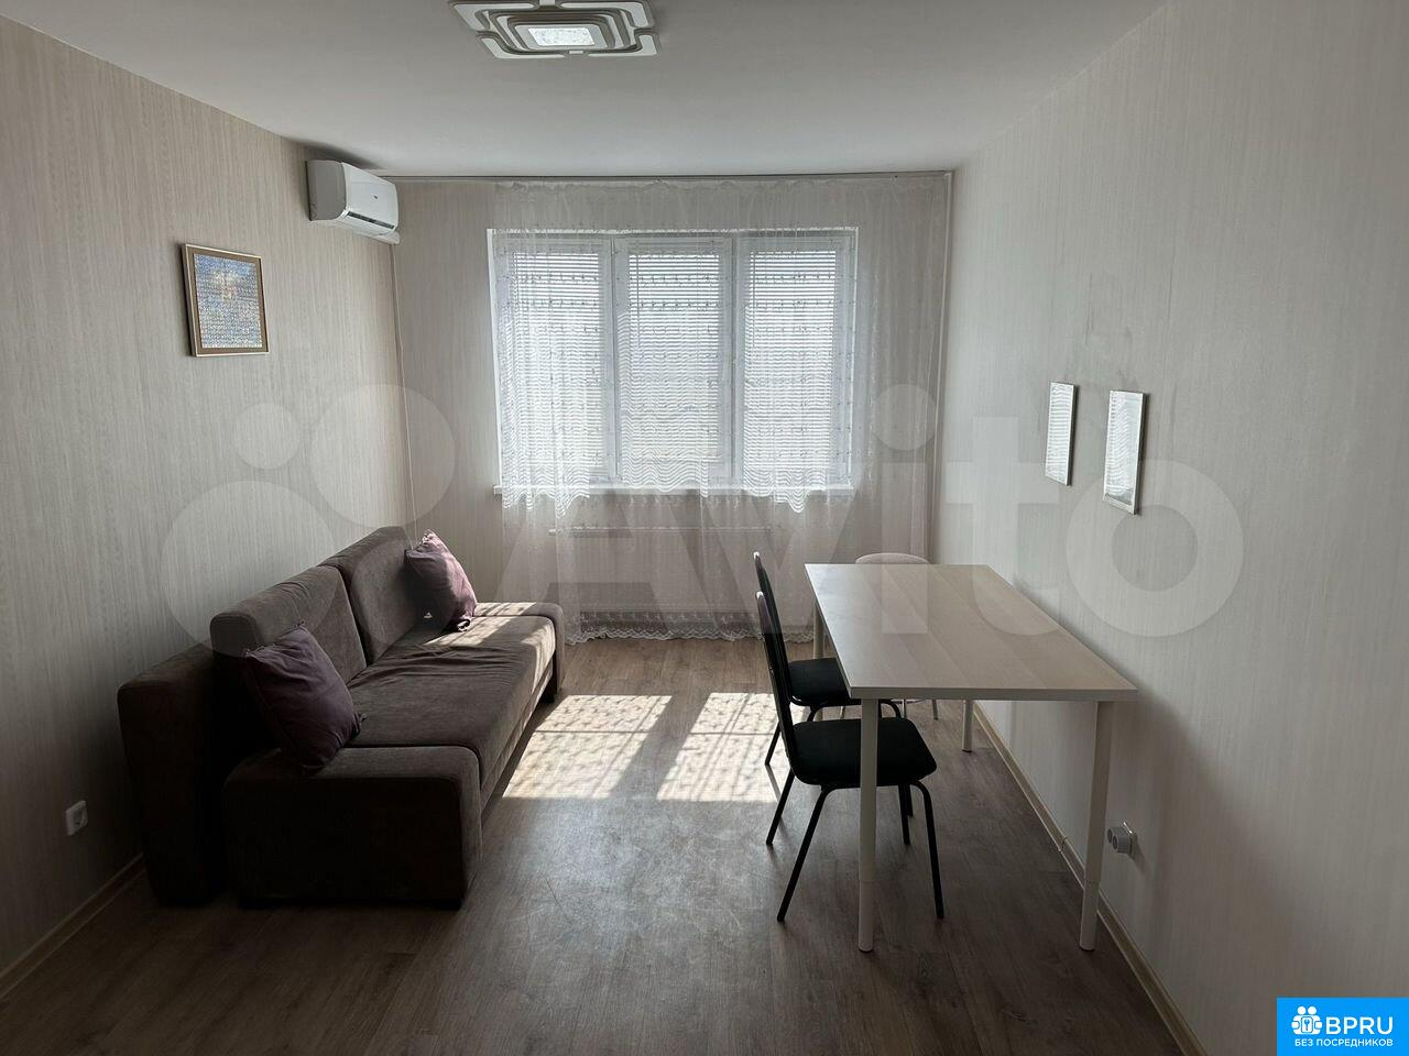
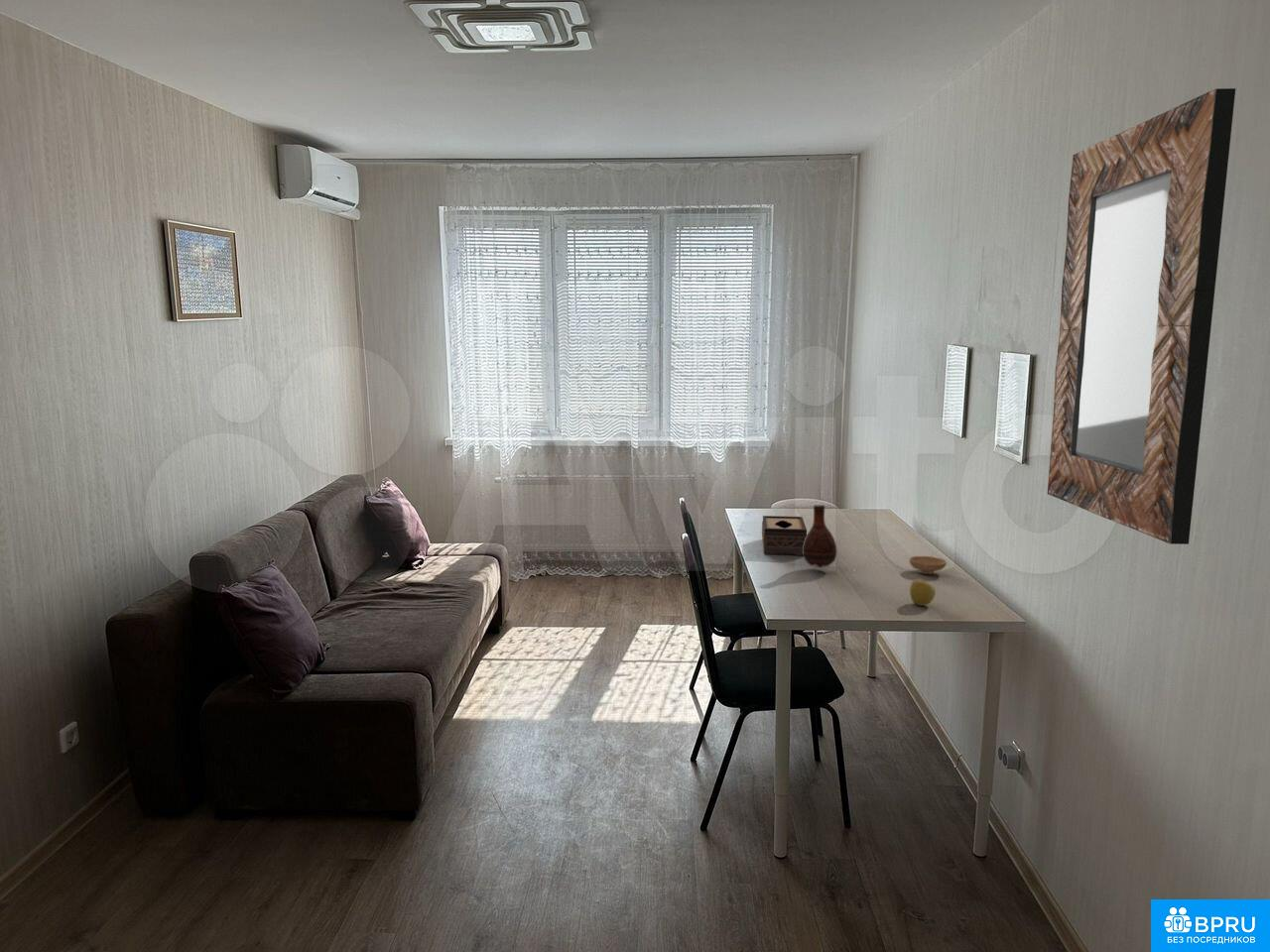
+ home mirror (1123, 327)
+ vase (833, 538)
+ apple (922, 592)
+ tissue box (783, 535)
+ bowl (927, 565)
